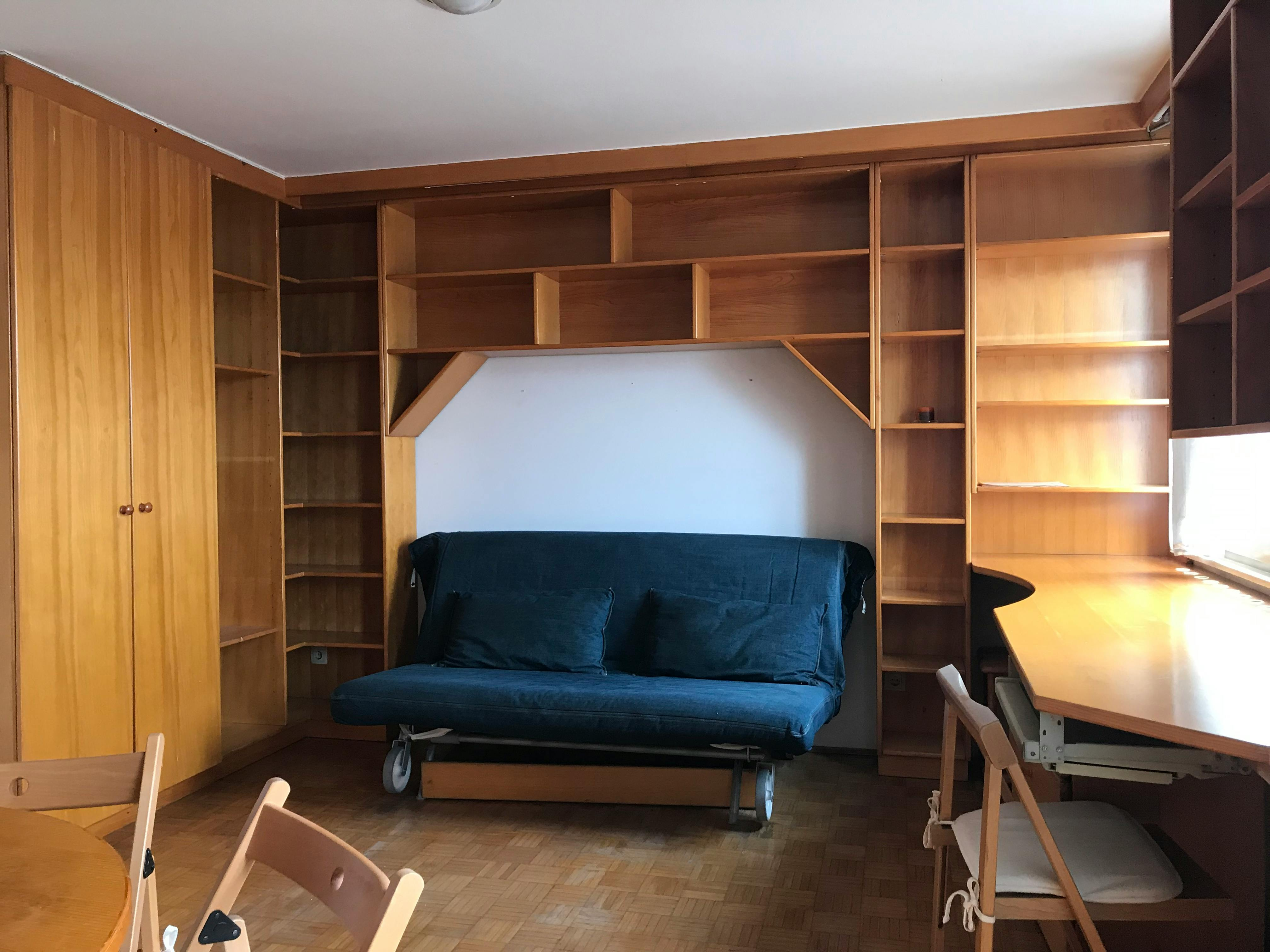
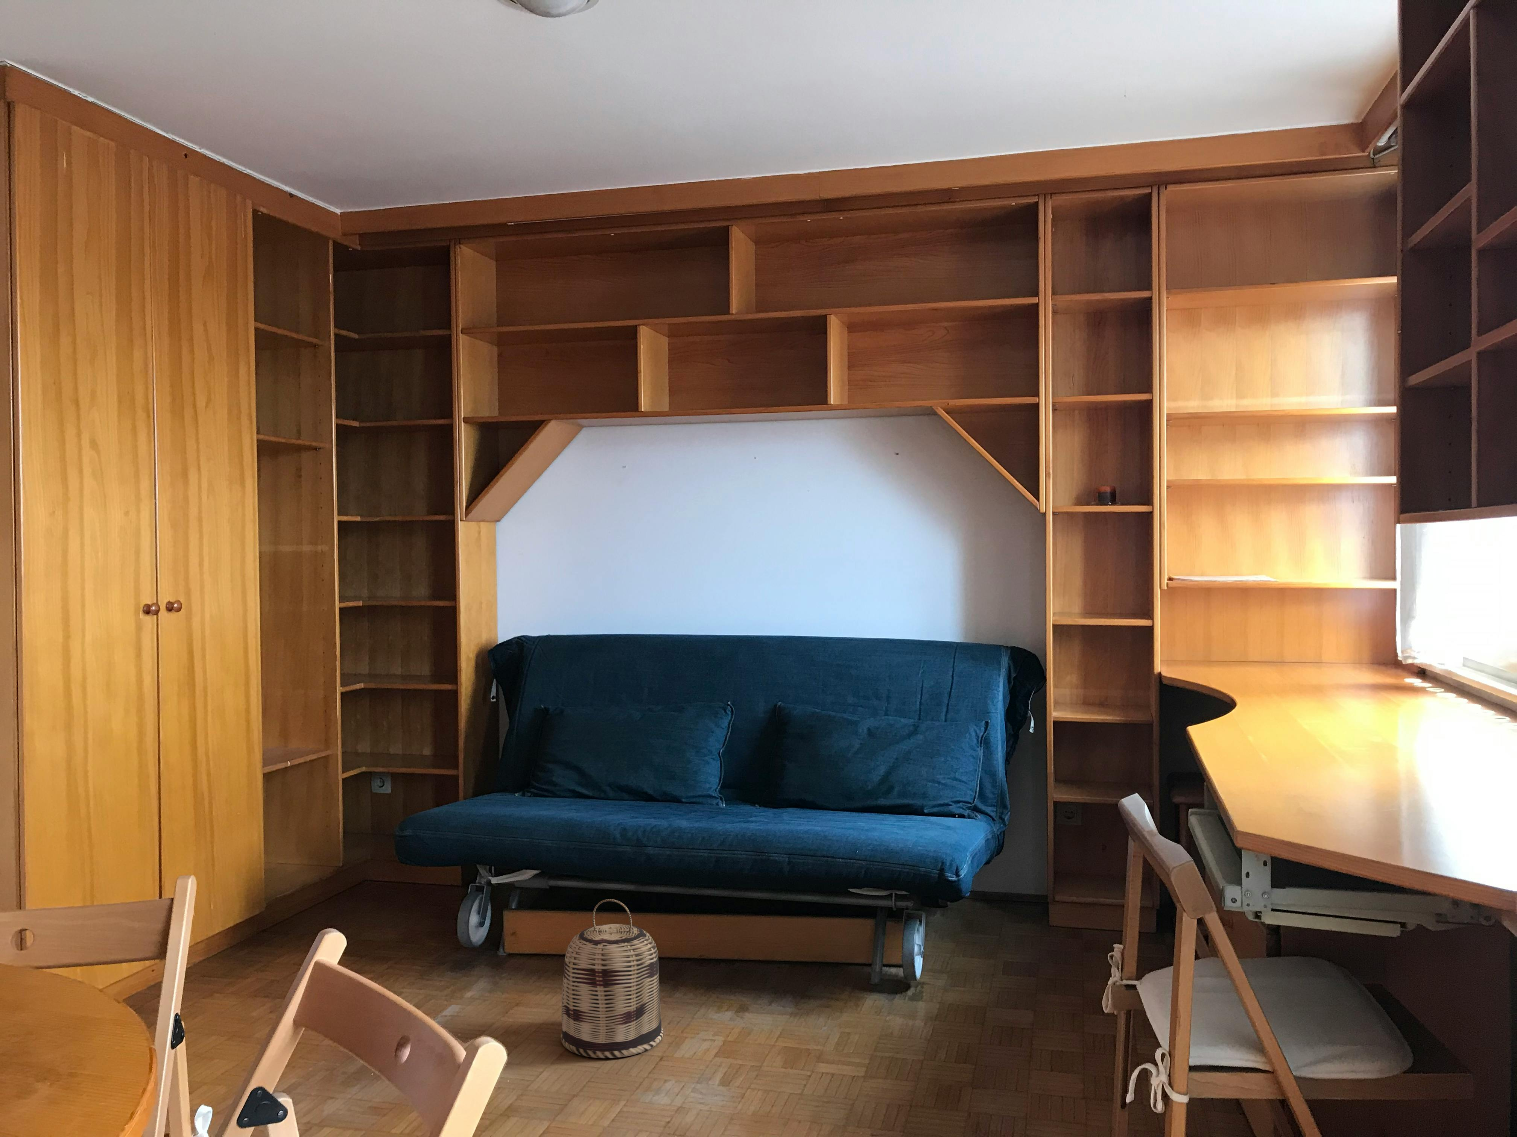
+ basket (612, 969)
